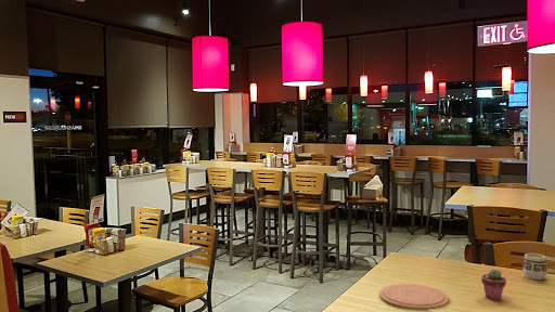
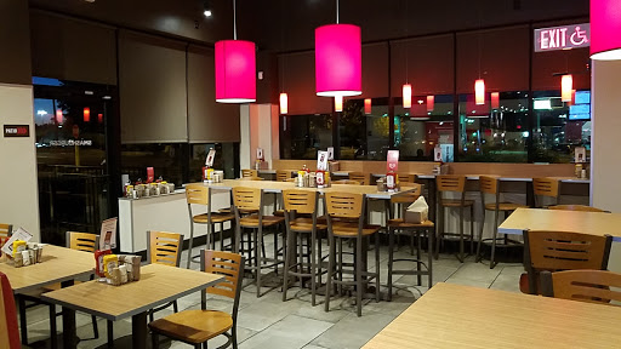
- plate (413, 295)
- cup (534, 265)
- potted succulent (493, 283)
